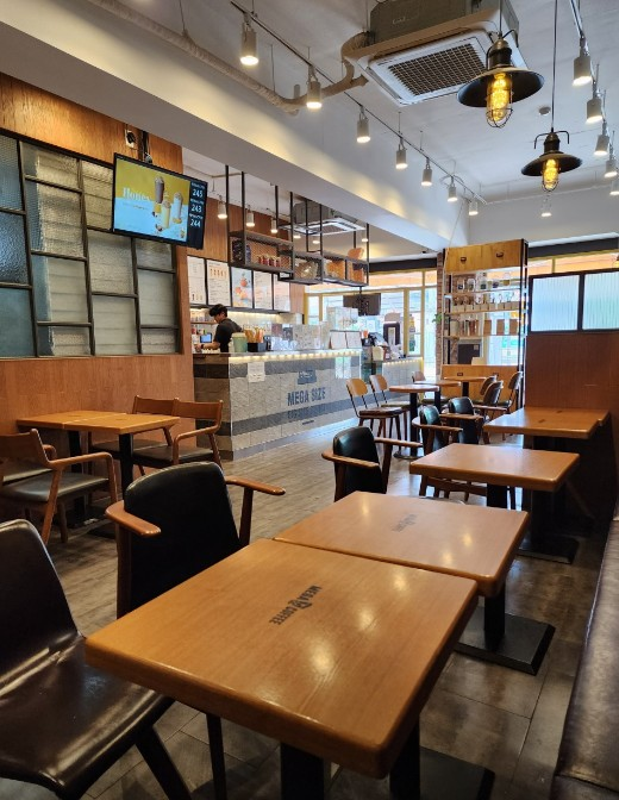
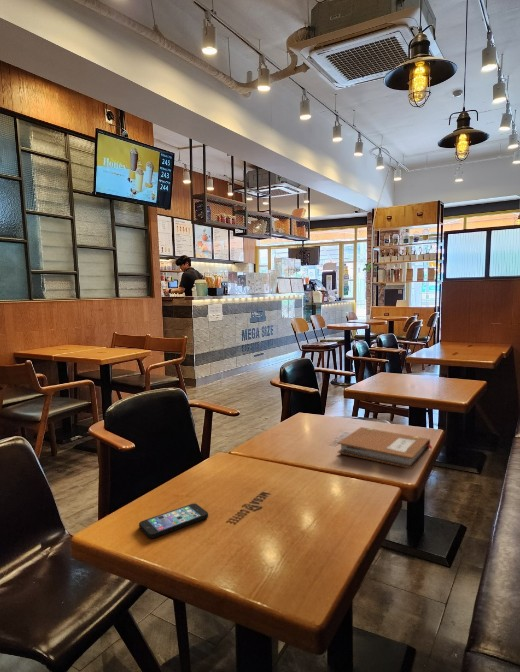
+ smartphone (174, 519)
+ notebook (386, 445)
